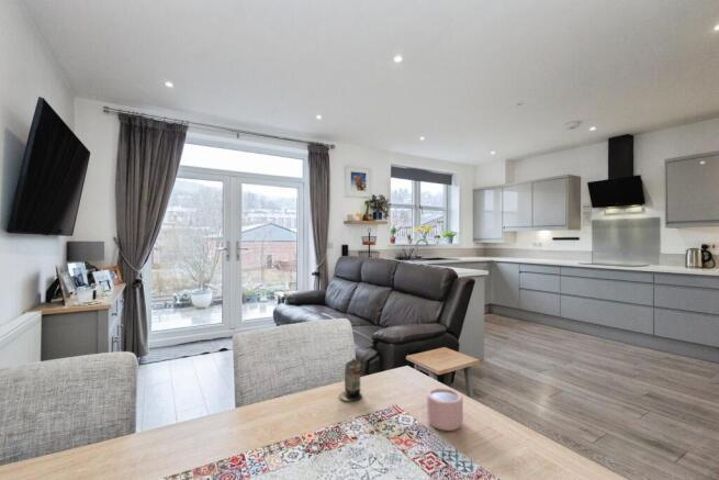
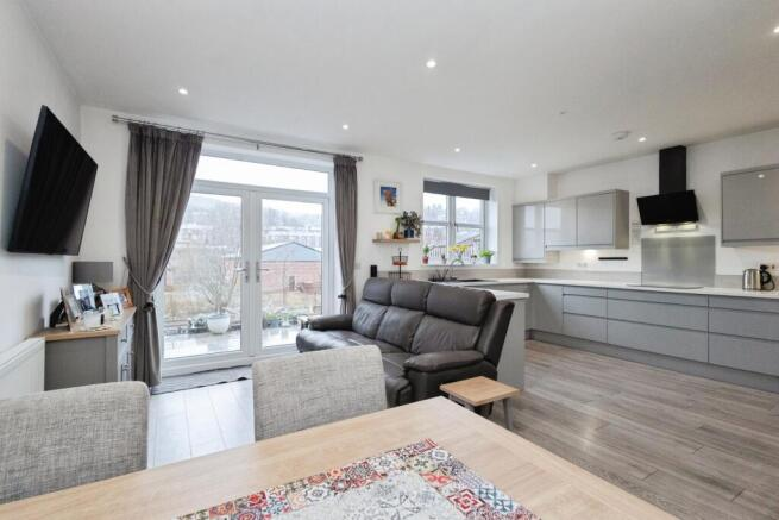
- can (350, 378)
- mug (442, 406)
